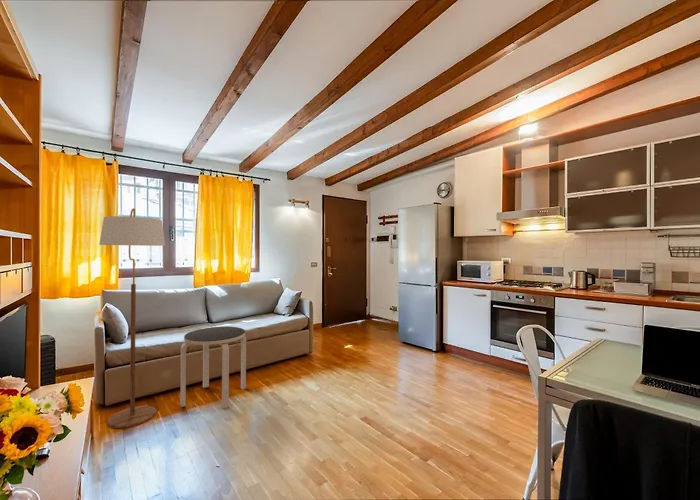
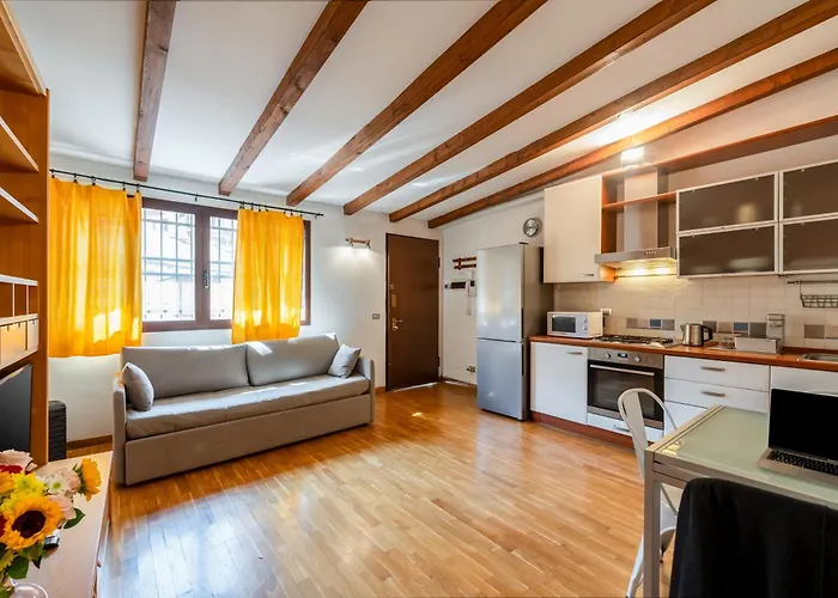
- side table (208, 364)
- floor lamp (132, 311)
